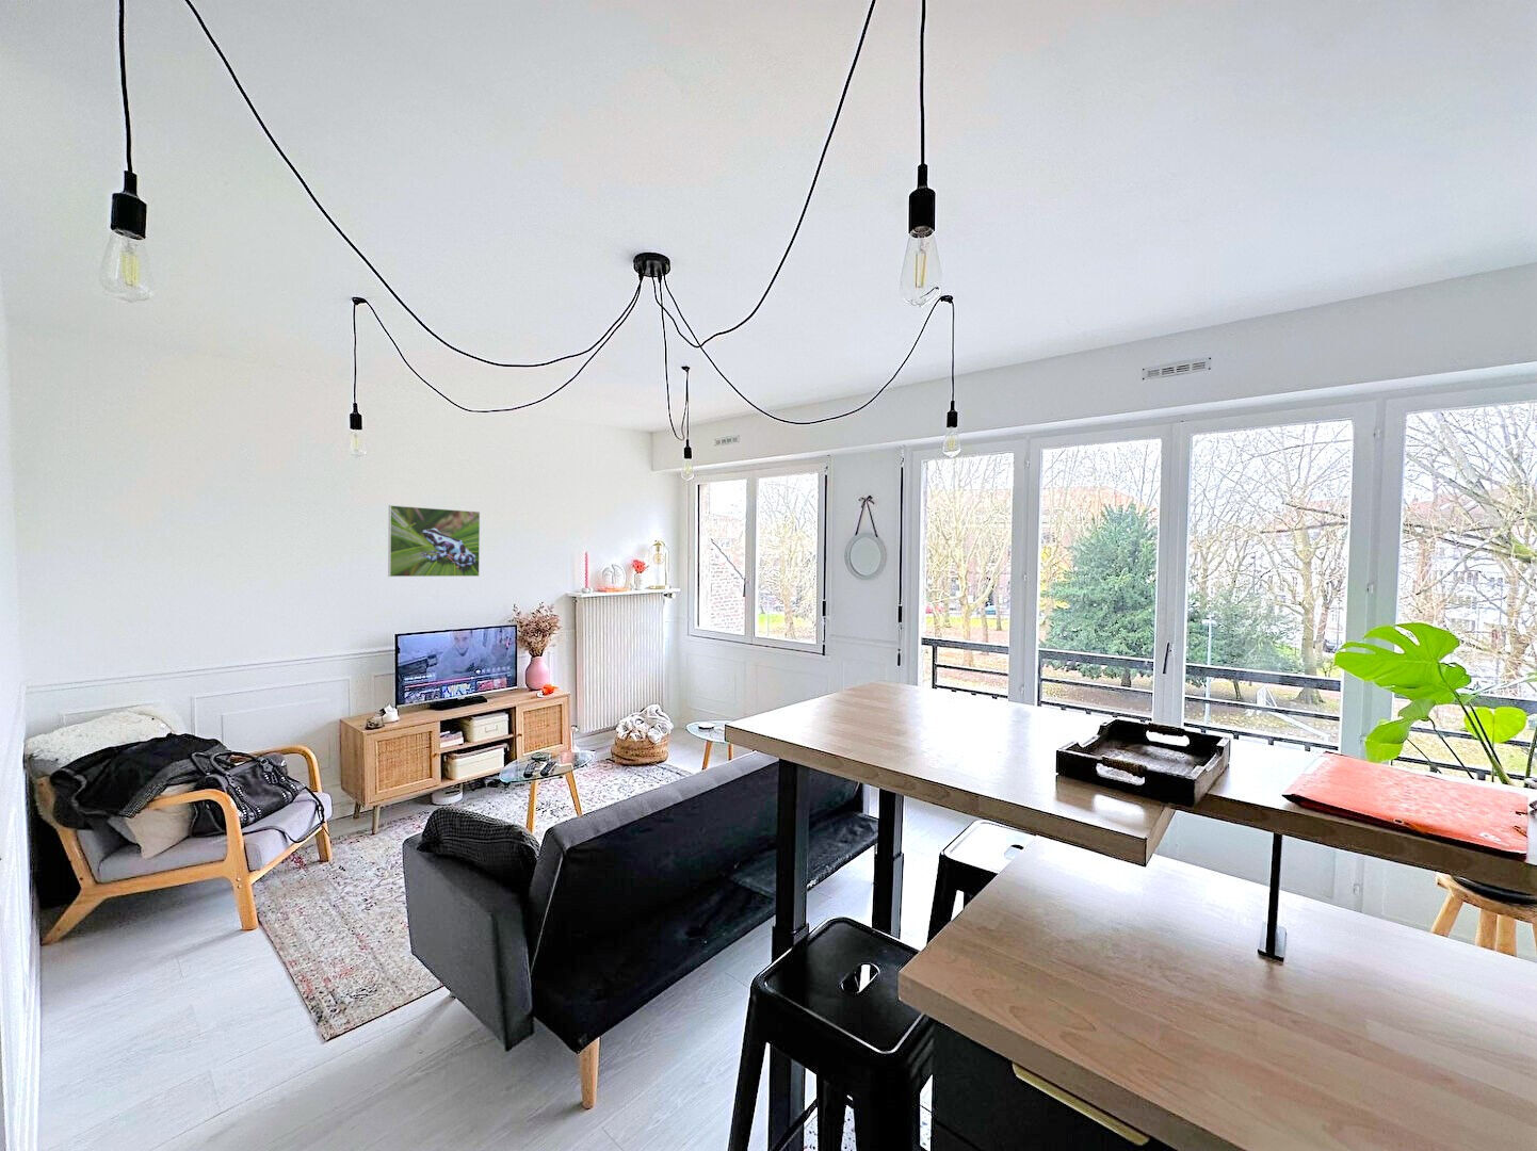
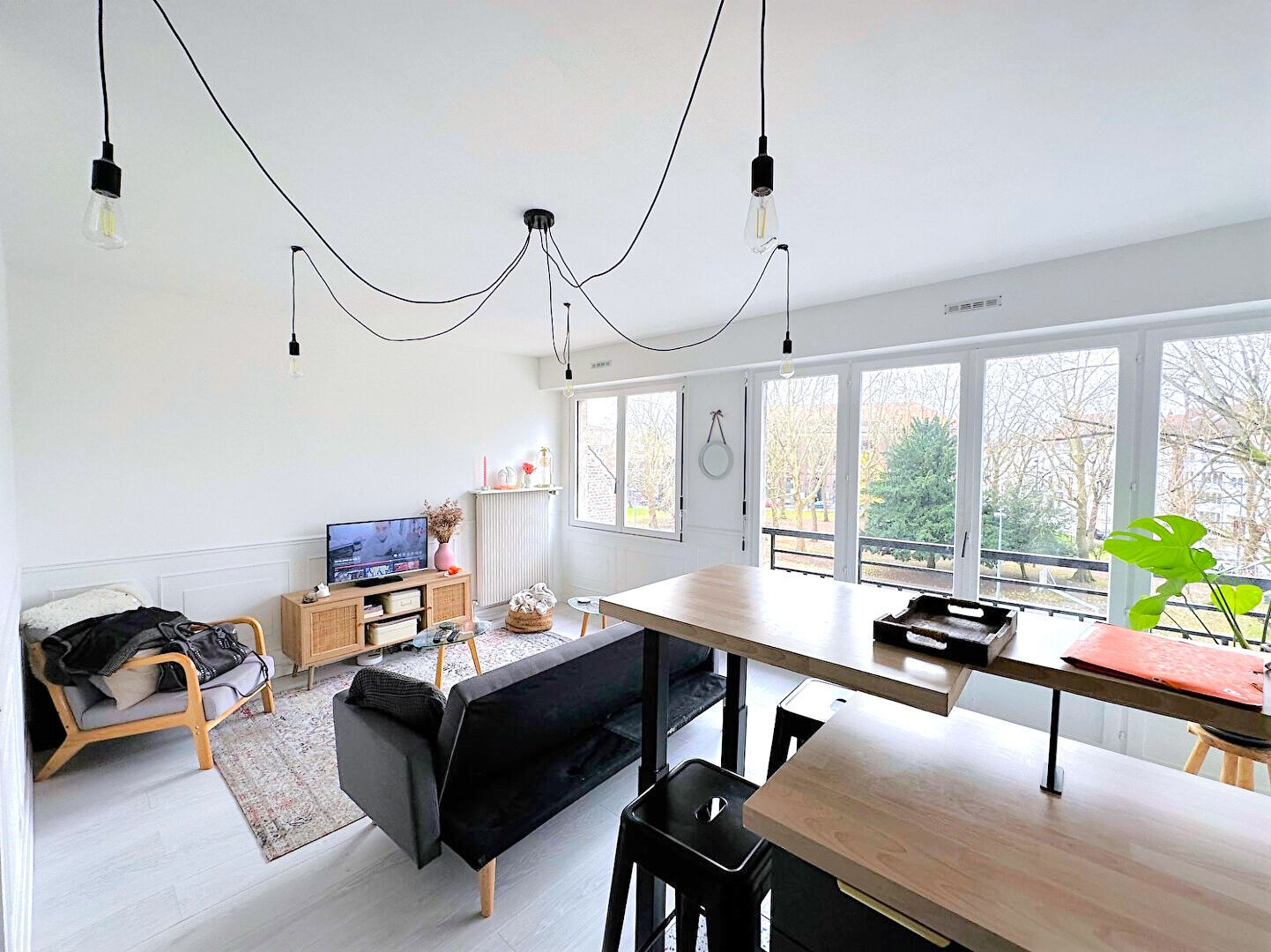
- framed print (435, 543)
